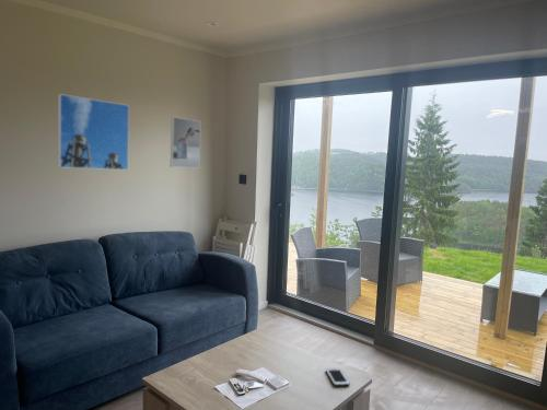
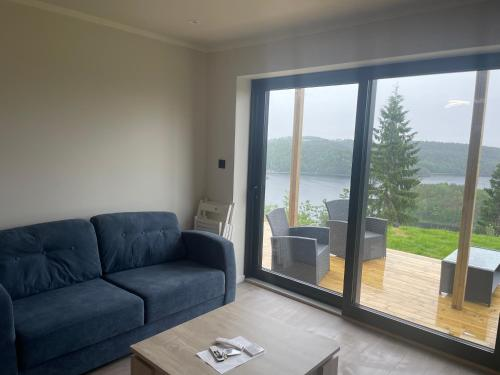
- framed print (95, 134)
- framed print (185, 143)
- cell phone (337, 376)
